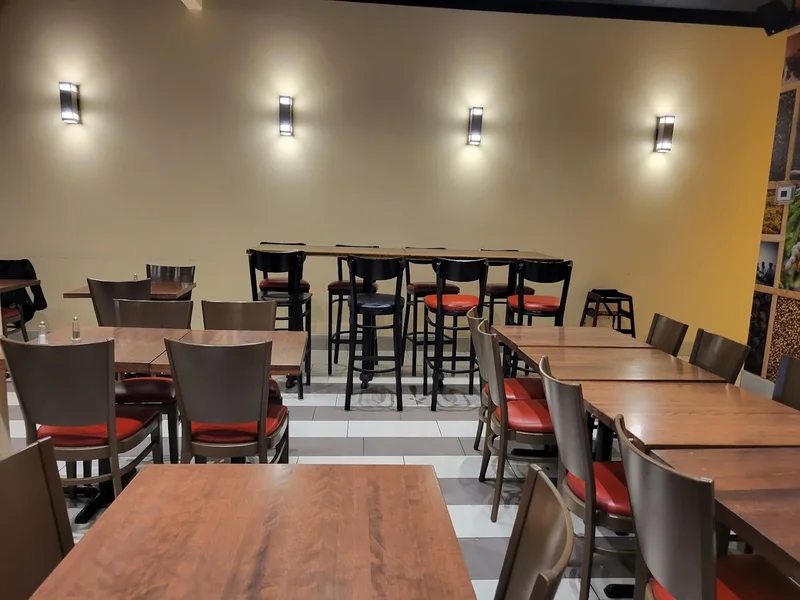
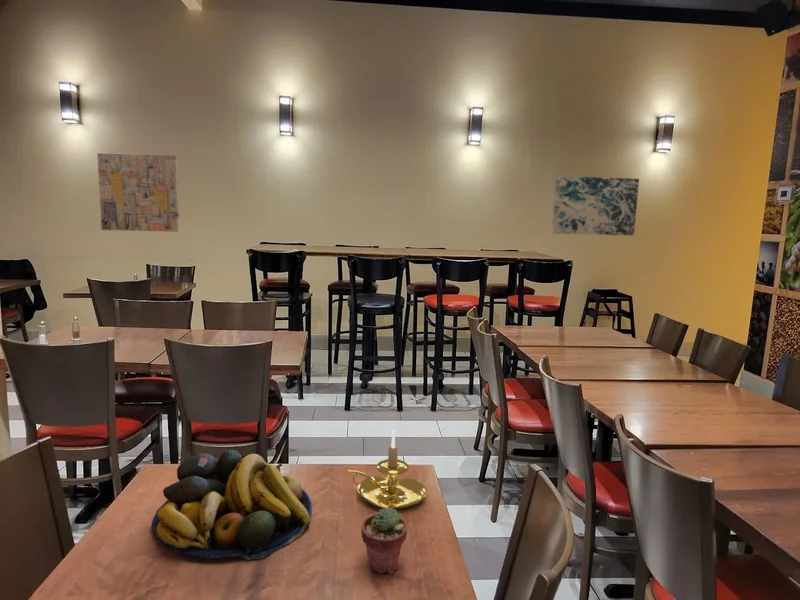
+ wall art (595, 206)
+ fruit bowl (235, 488)
+ wall art (139, 193)
+ candle holder (387, 462)
+ potted succulent (384, 536)
